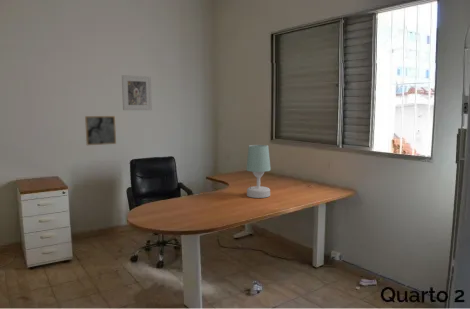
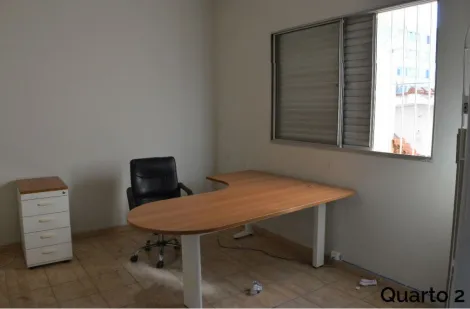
- table lamp (258, 170)
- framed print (137, 93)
- wall art (100, 130)
